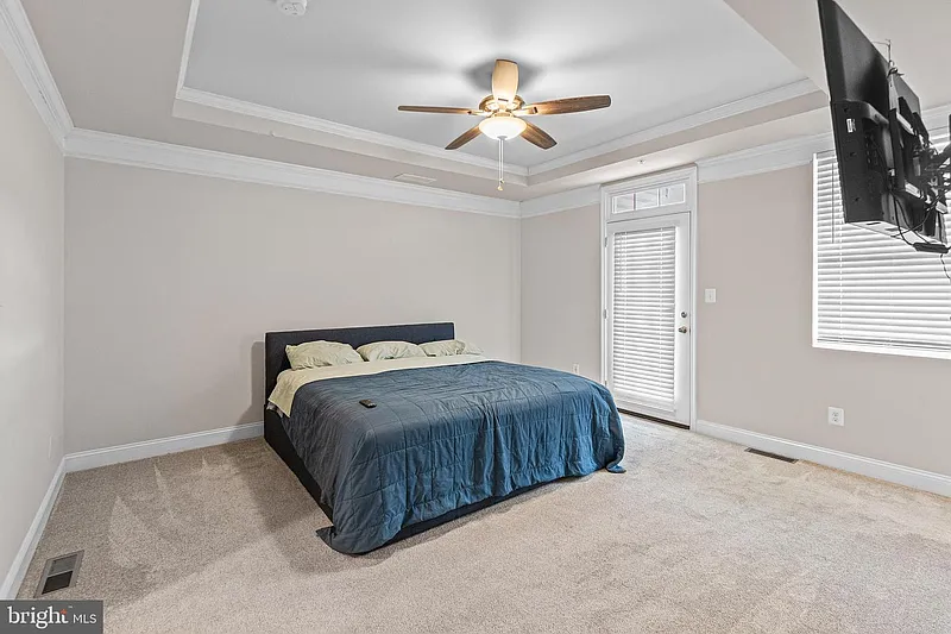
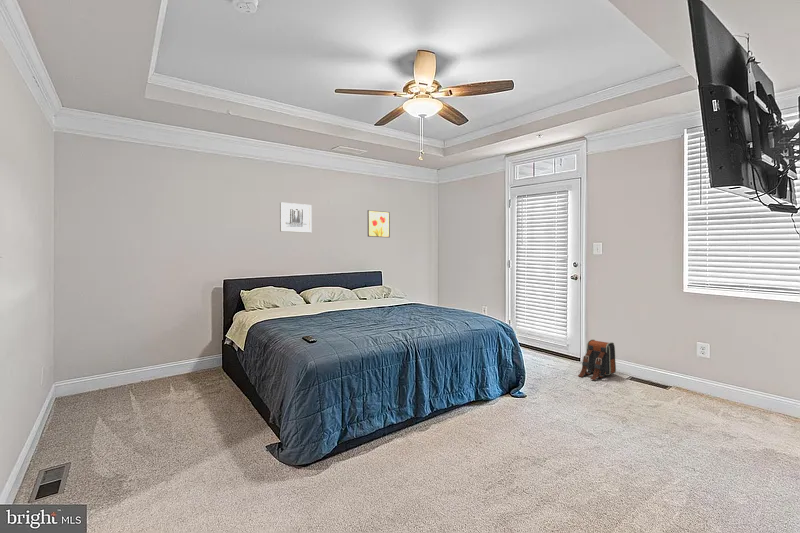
+ wall art (378, 224)
+ backpack (598, 357)
+ wall art (296, 218)
